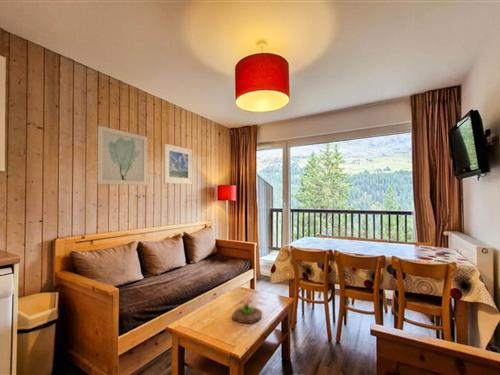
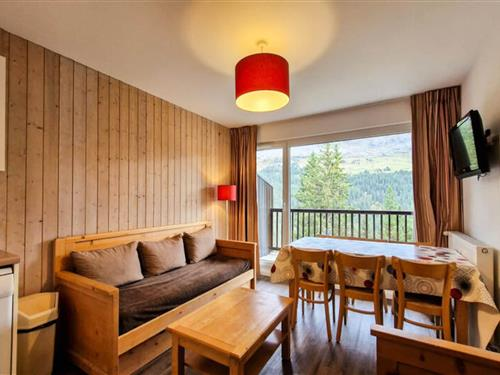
- succulent planter (247, 308)
- wall art (124, 158)
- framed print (178, 165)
